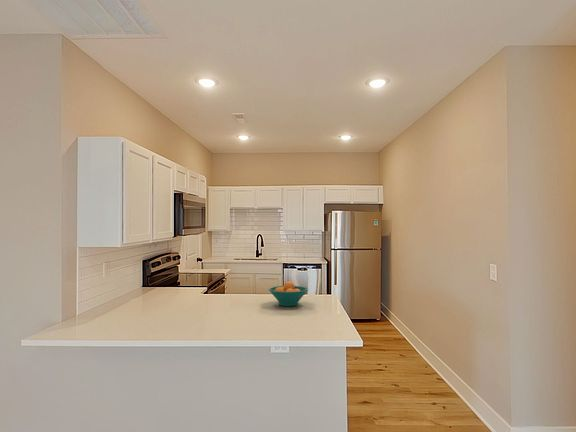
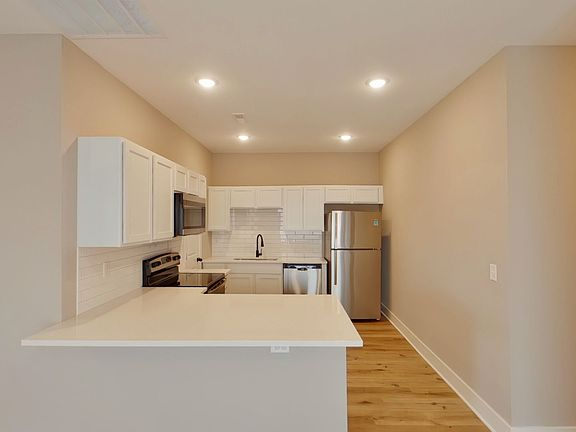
- fruit bowl (288, 293)
